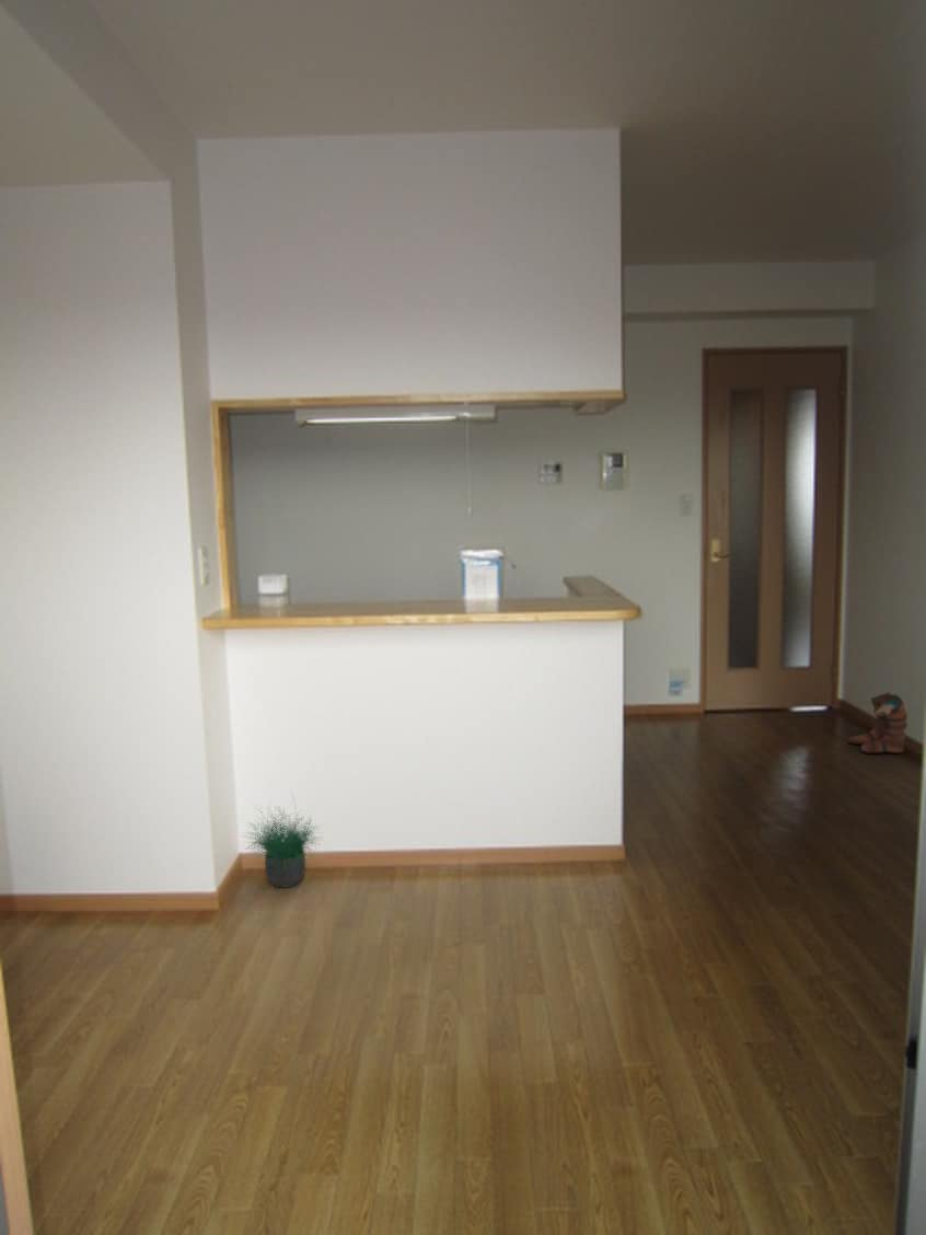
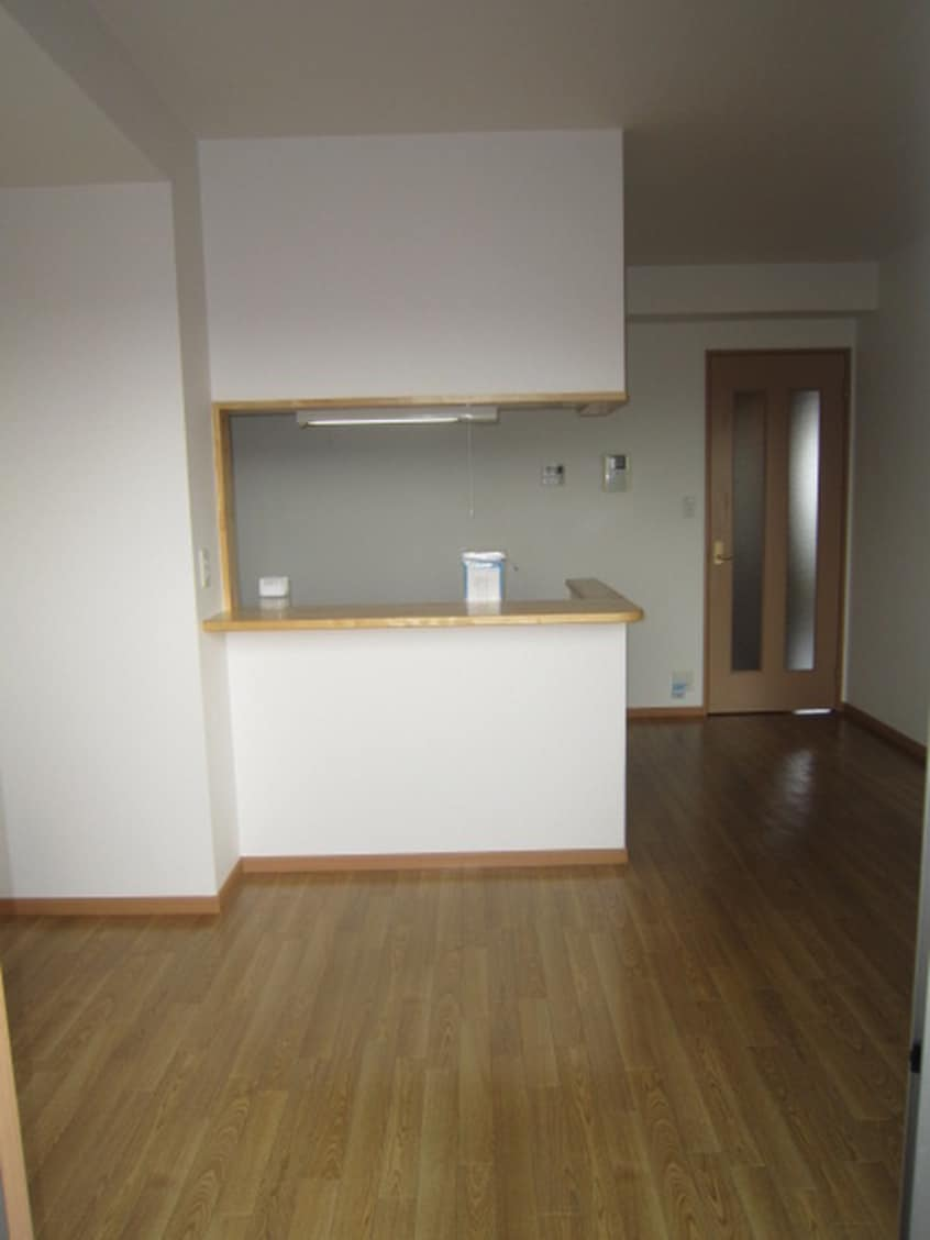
- potted plant (283, 839)
- boots (881, 720)
